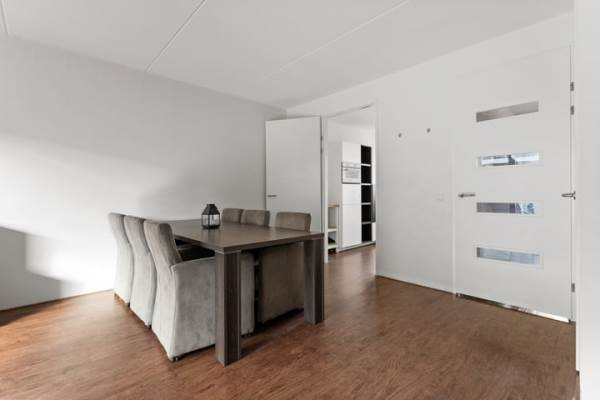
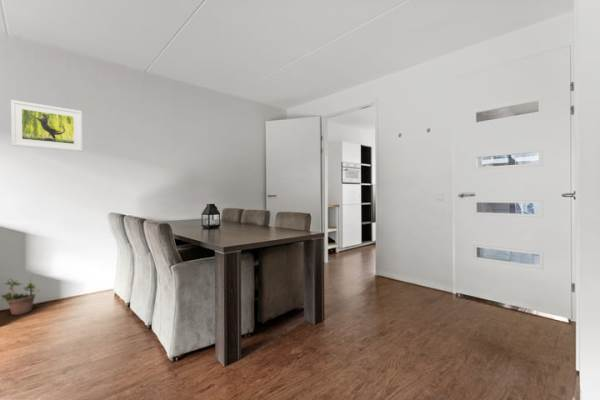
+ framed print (49, 127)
+ potted plant (20, 294)
